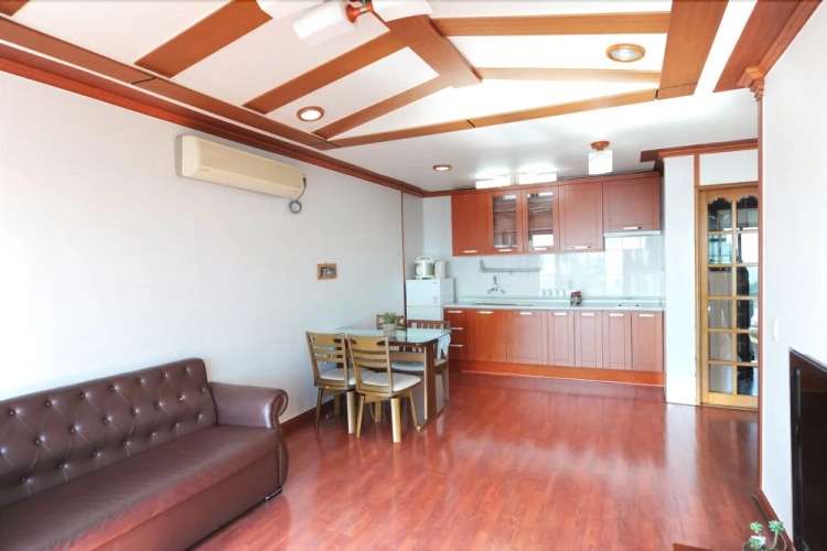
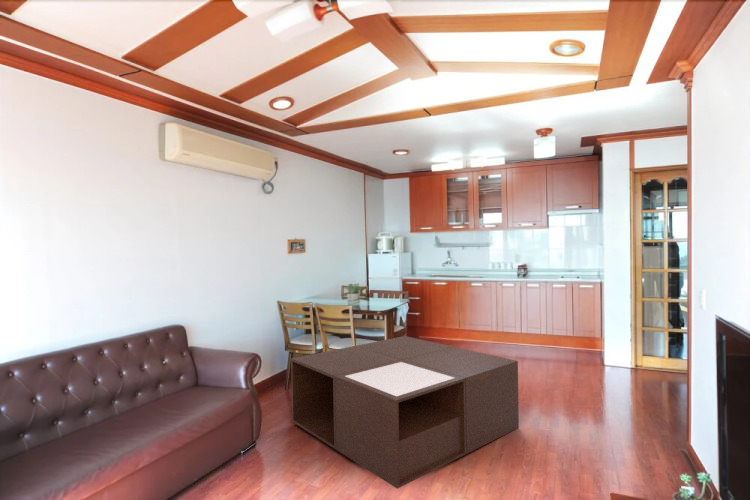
+ coffee table (402, 392)
